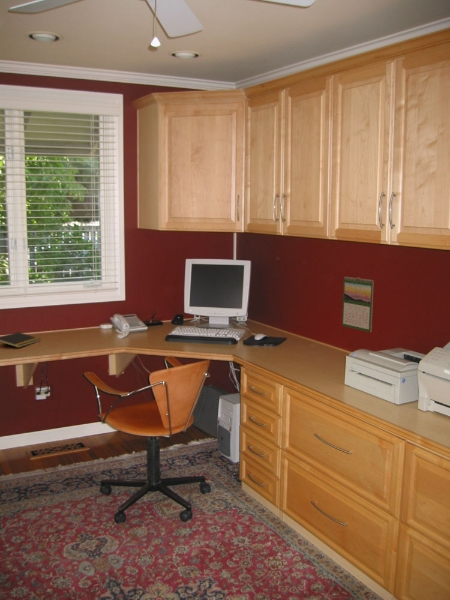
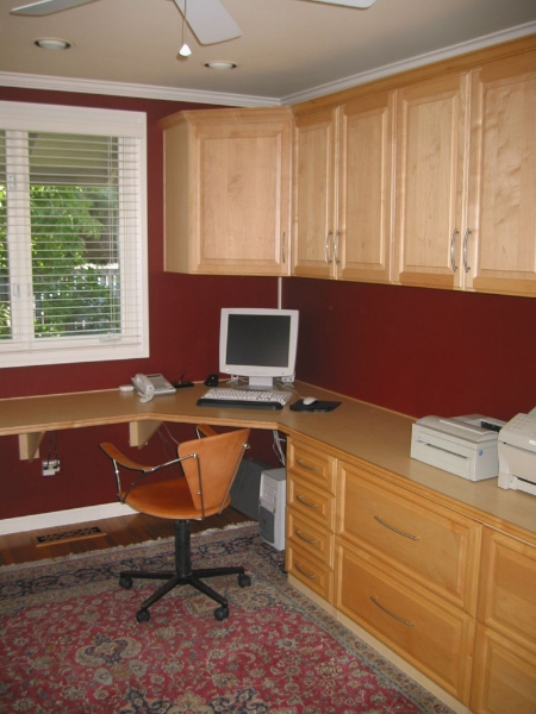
- notepad (18, 339)
- calendar (357, 303)
